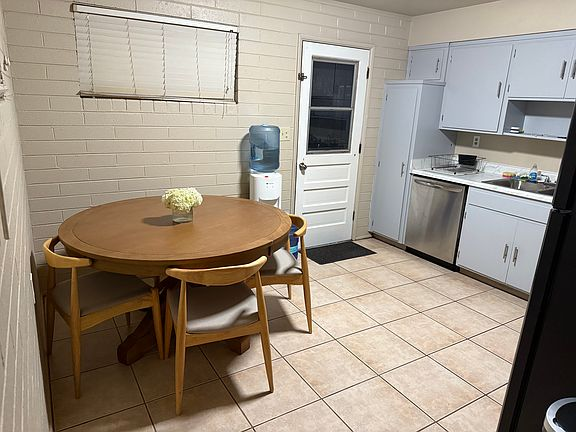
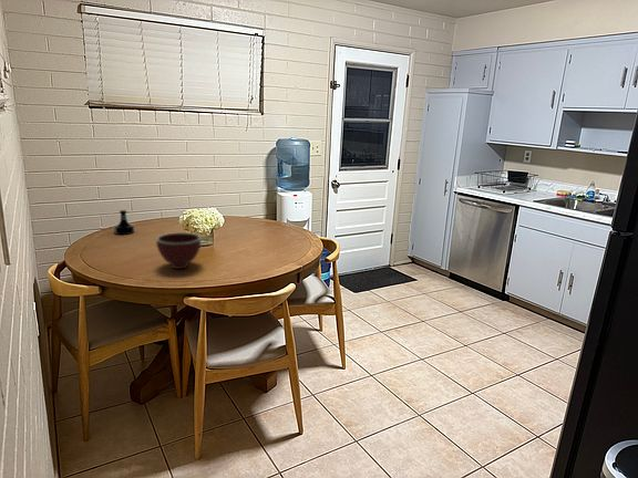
+ tequila bottle (123, 221)
+ bowl (179, 252)
